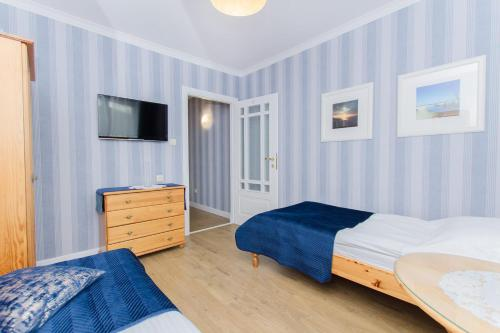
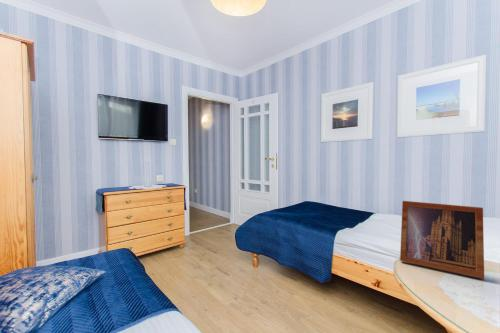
+ picture frame (438, 233)
